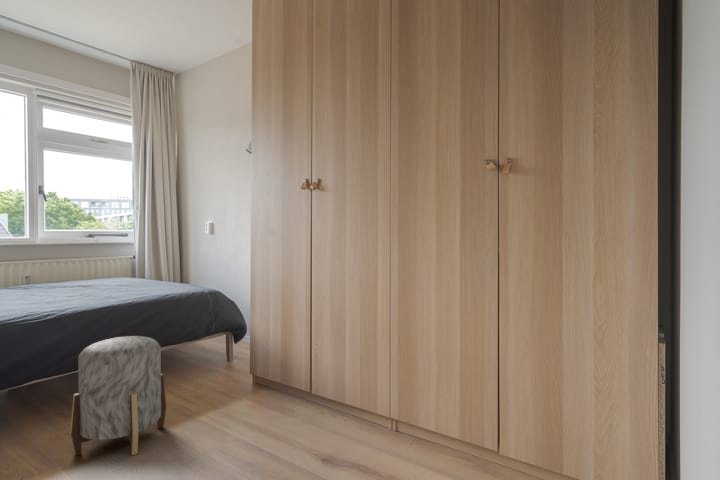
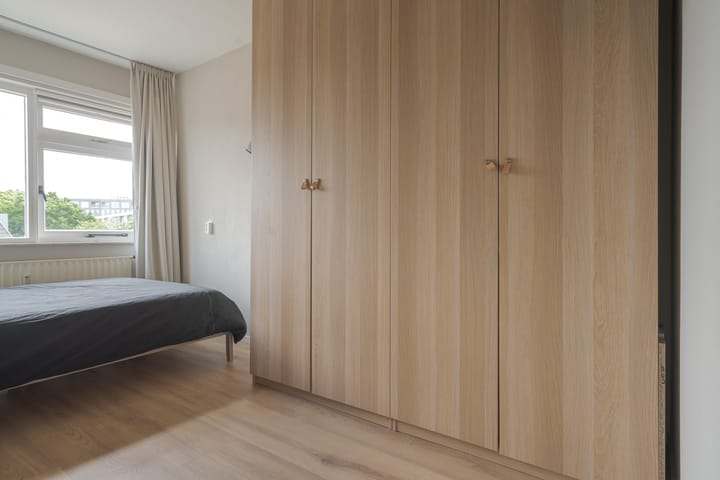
- stool (121, 389)
